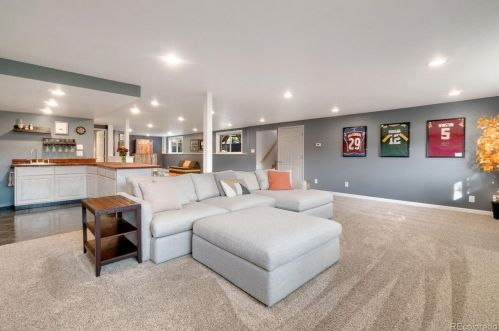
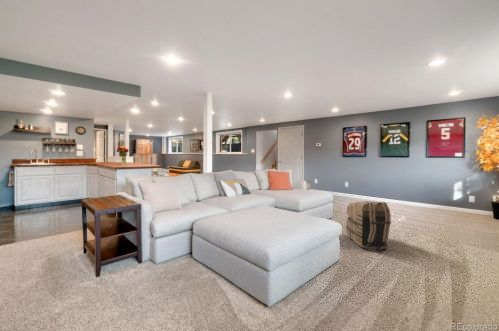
+ backpack (366, 221)
